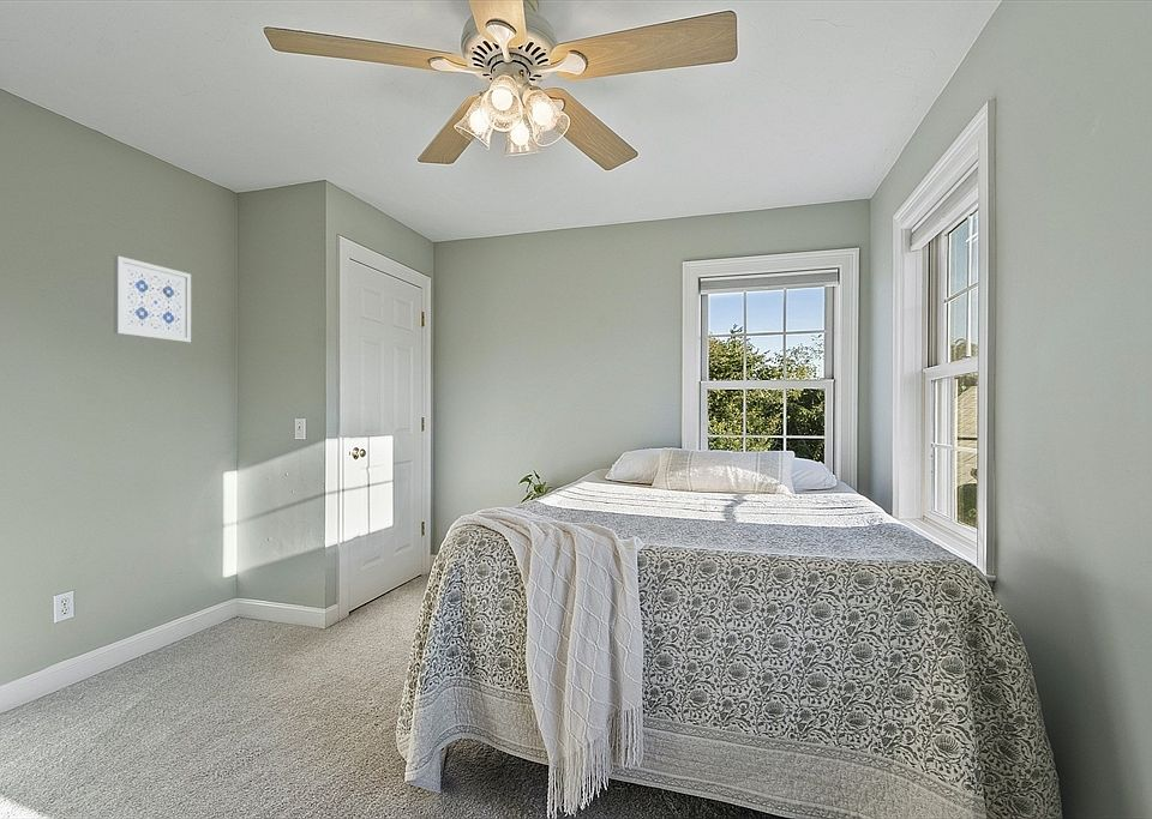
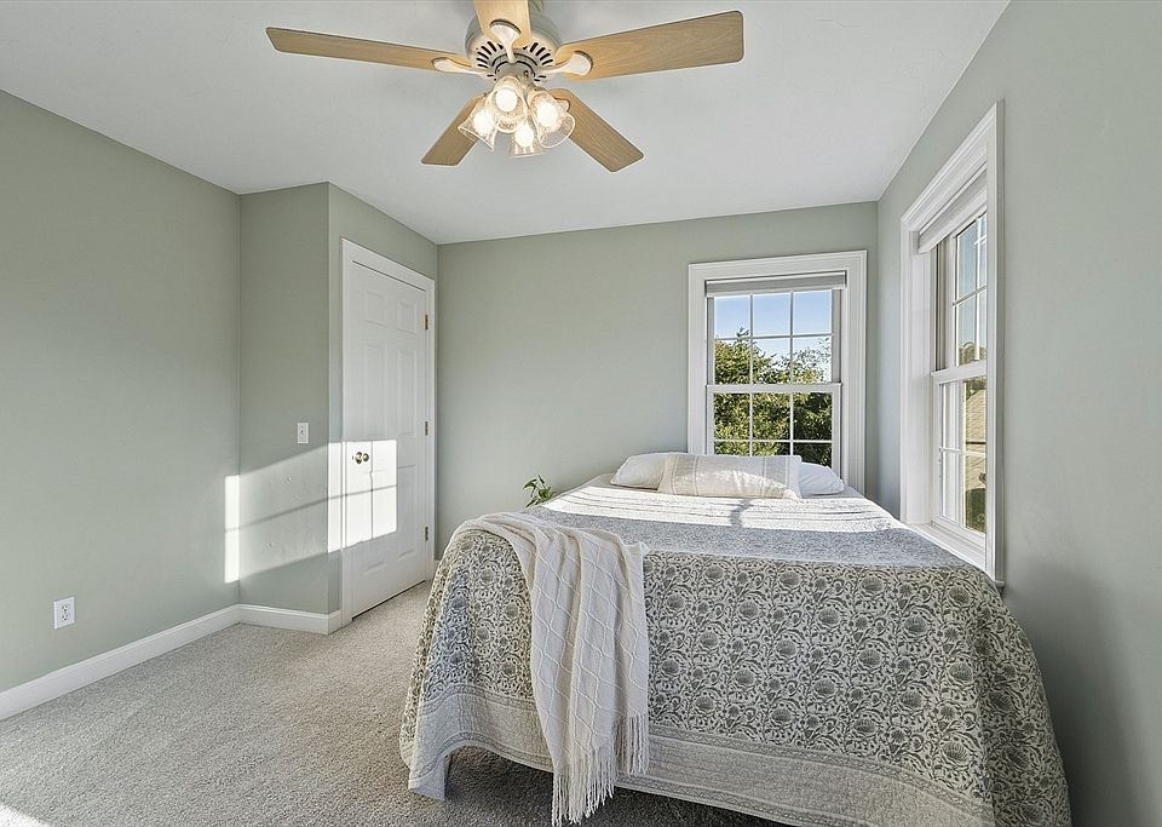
- wall art (154, 301)
